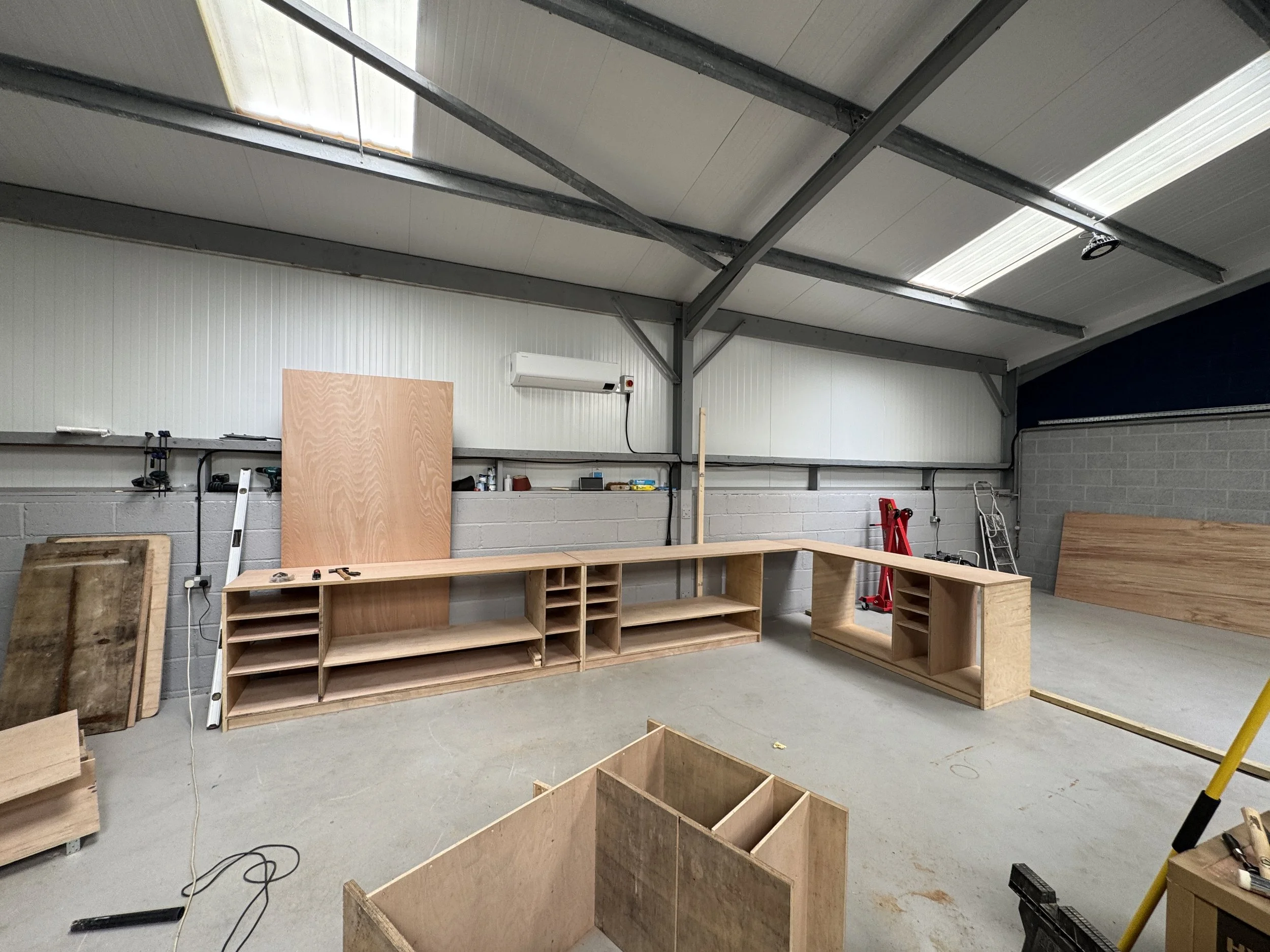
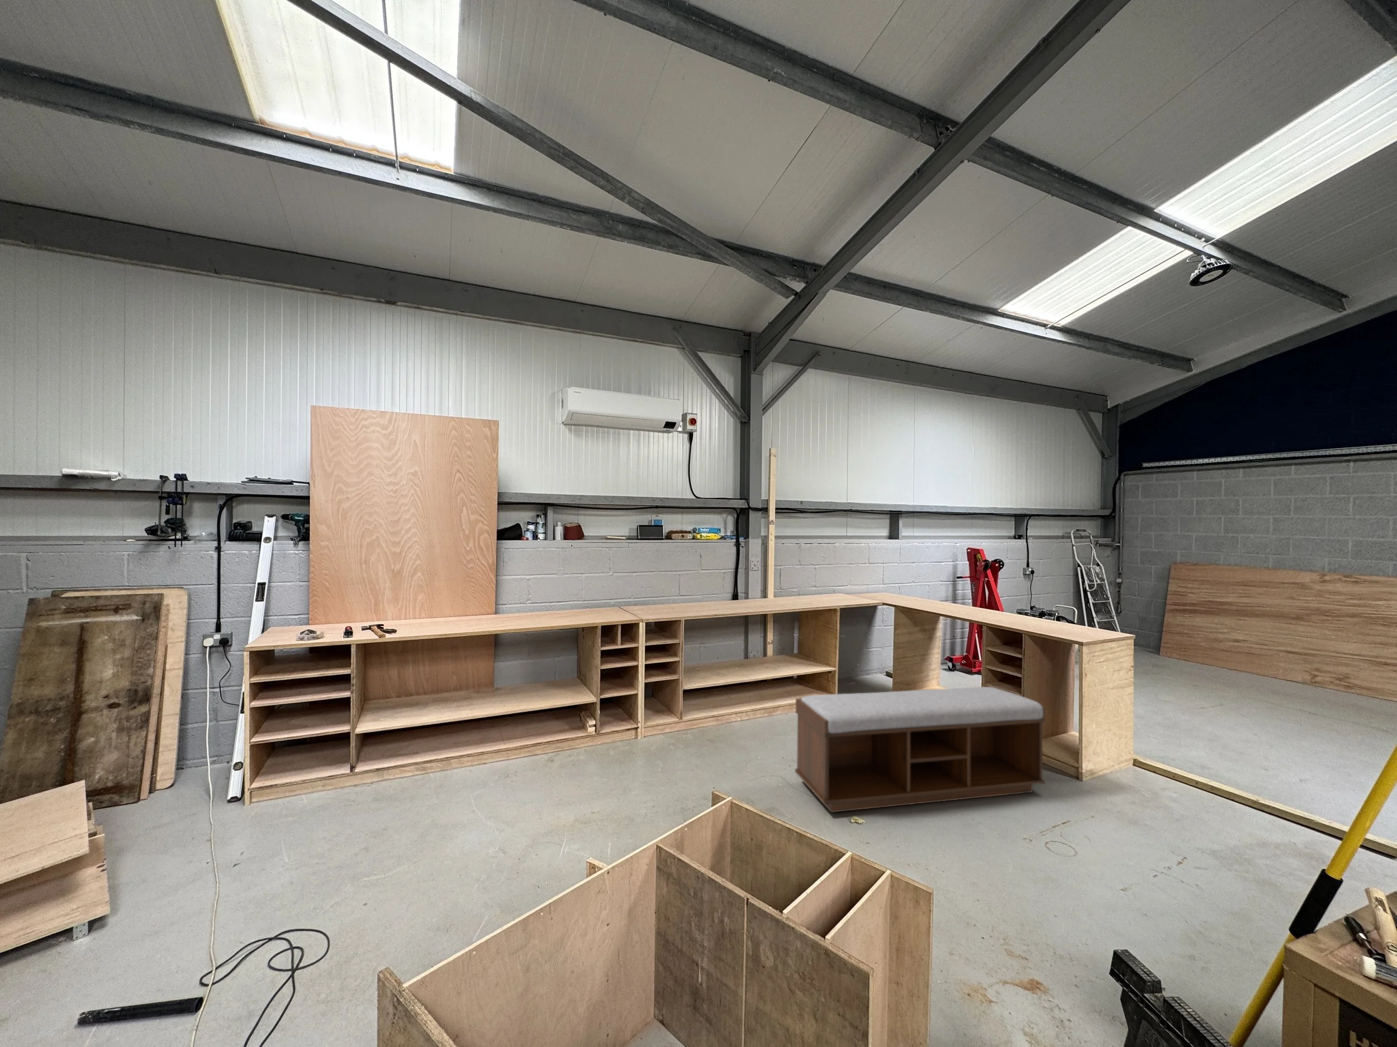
+ bench (919, 742)
